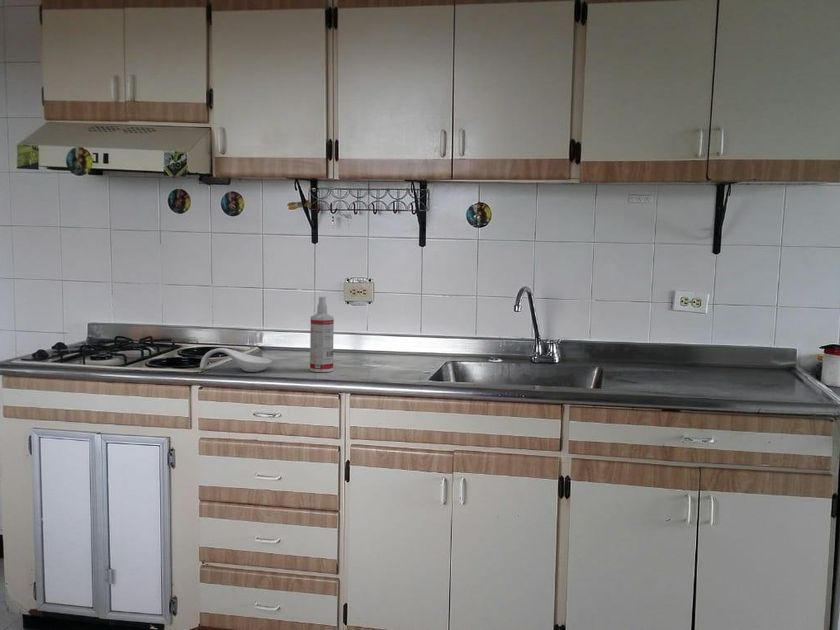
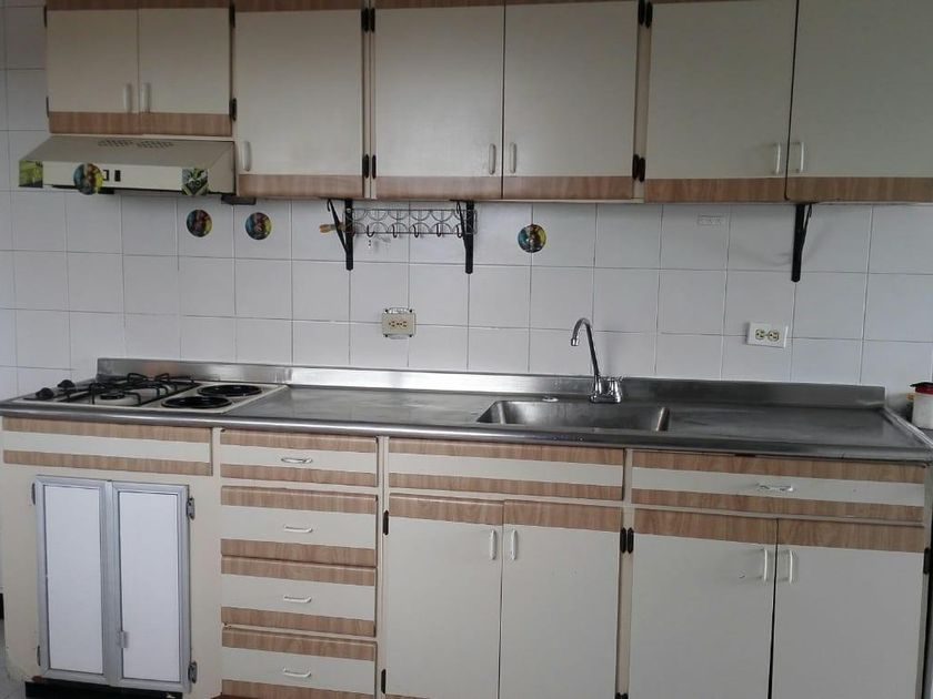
- spray bottle (321, 333)
- spoon rest (236, 359)
